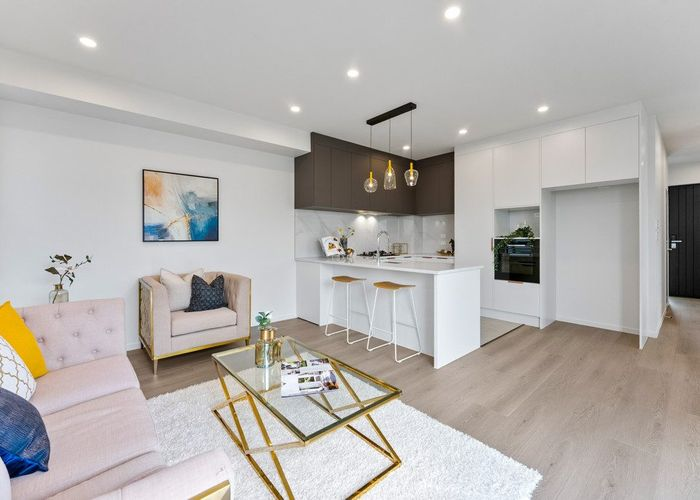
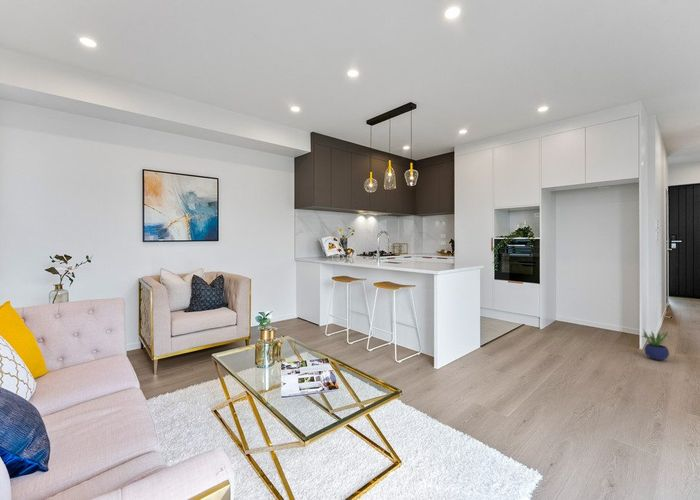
+ potted plant (655, 344)
